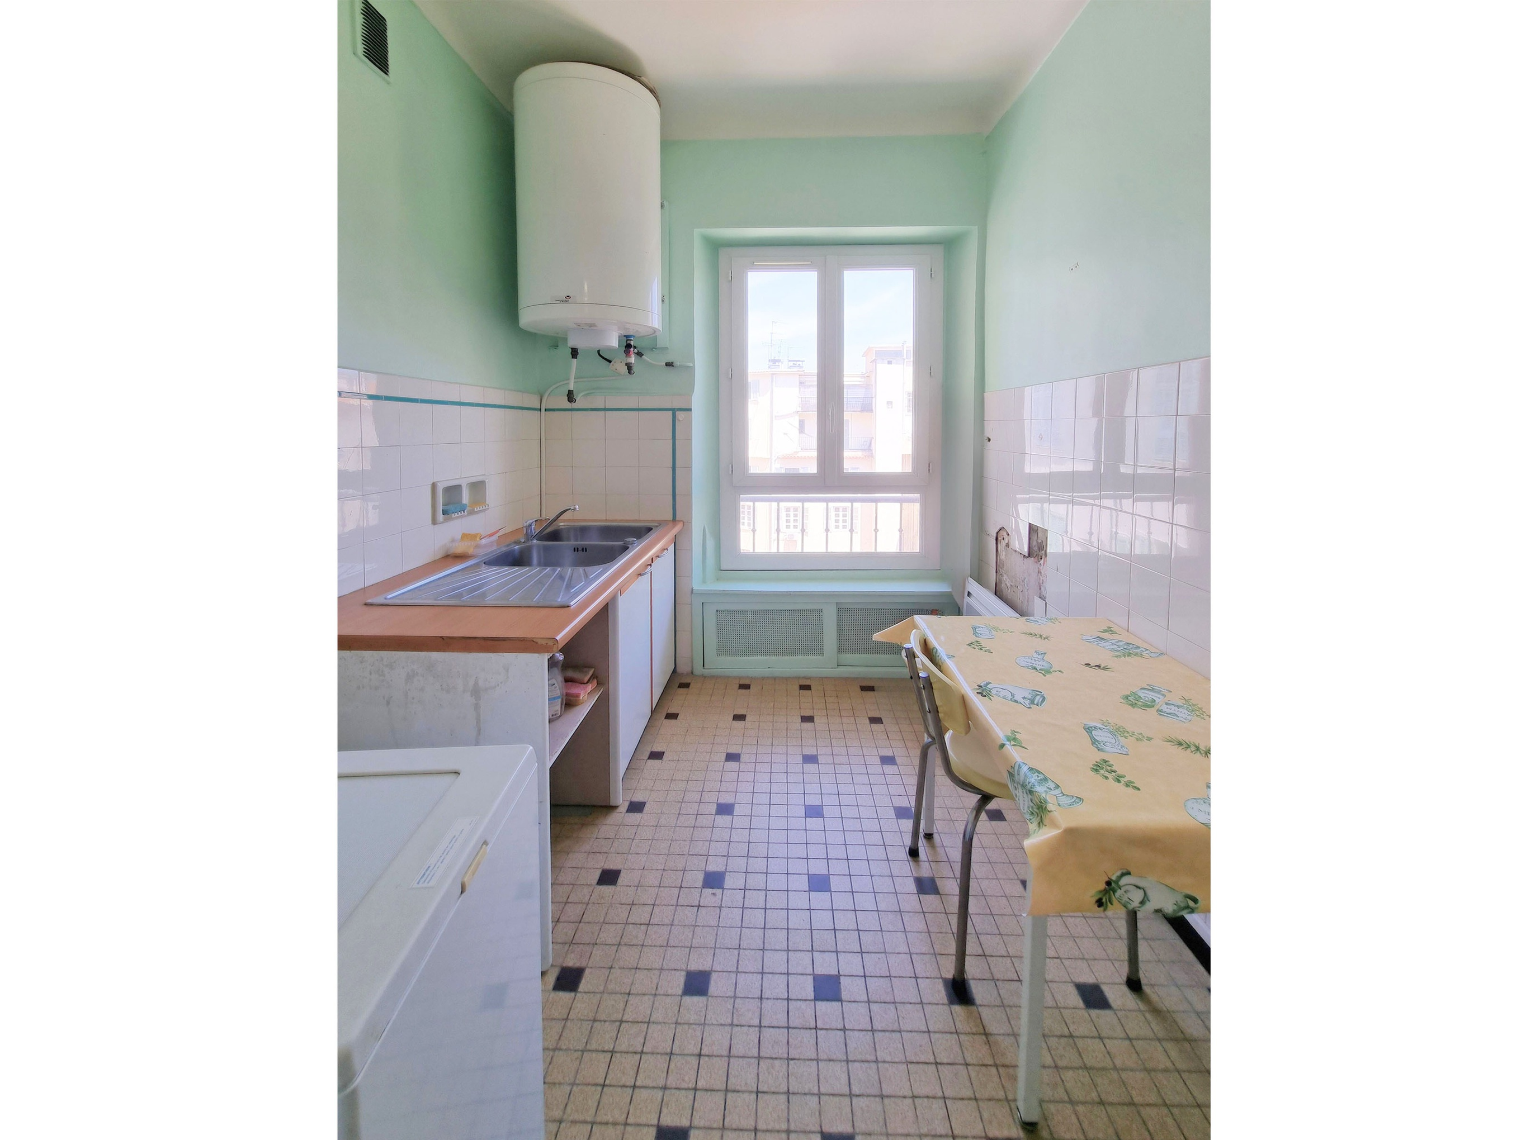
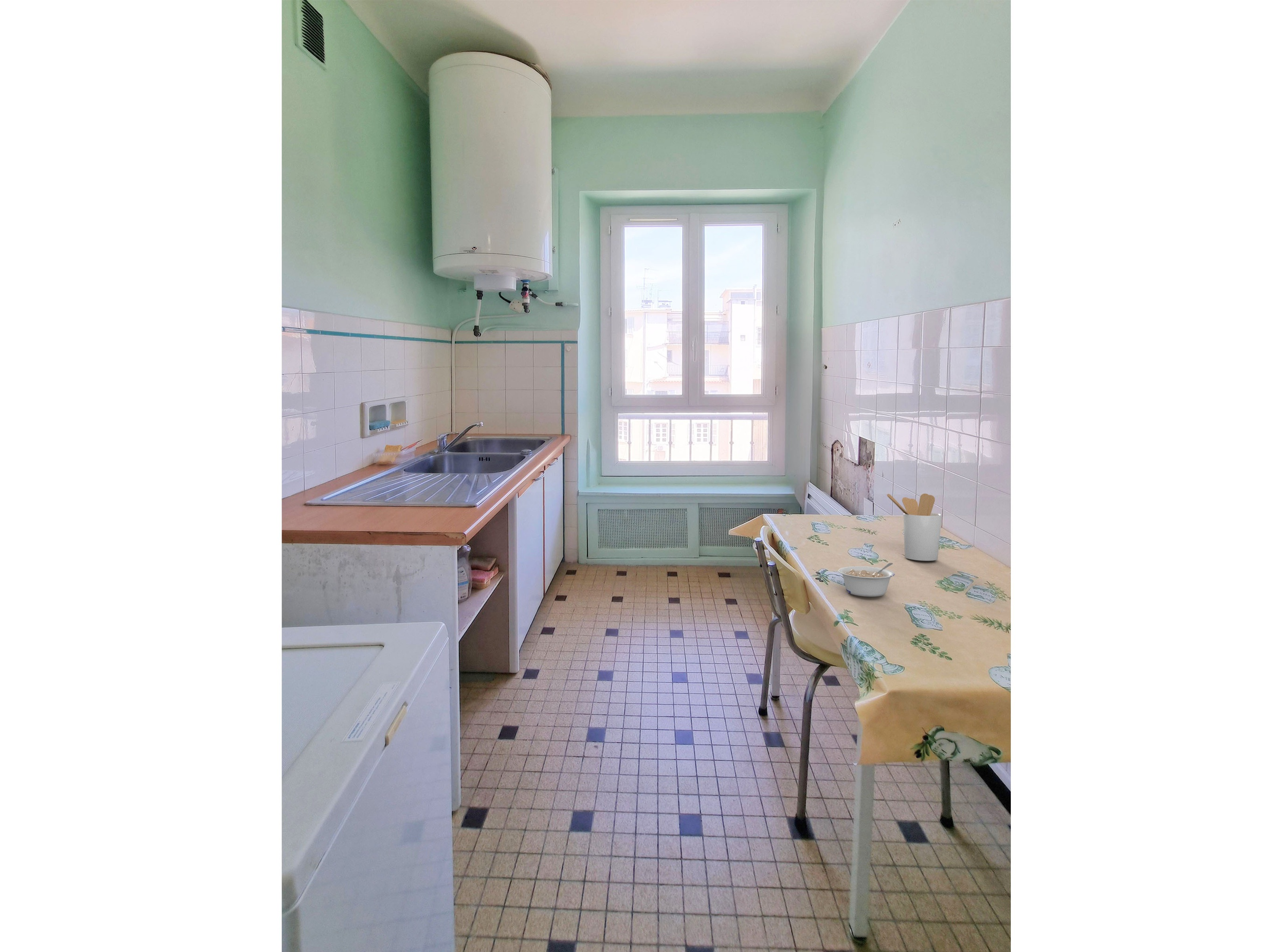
+ legume (866, 579)
+ utensil holder (912, 525)
